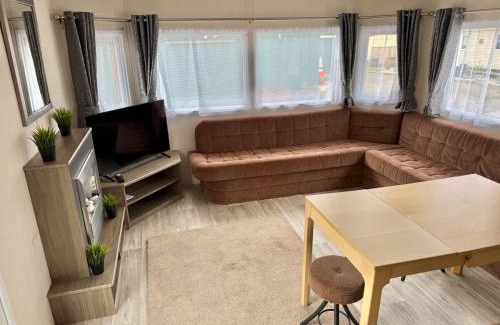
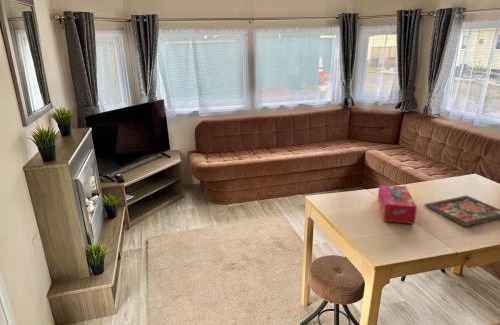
+ board game (466, 209)
+ tissue box (395, 202)
